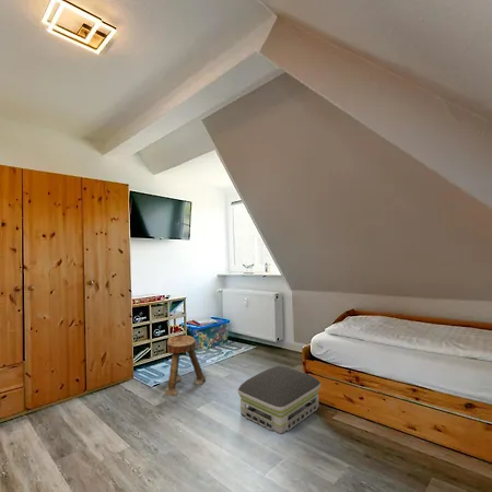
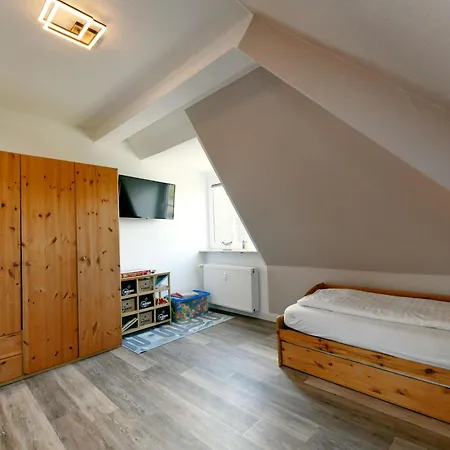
- stool (178, 361)
- air purifier (280, 391)
